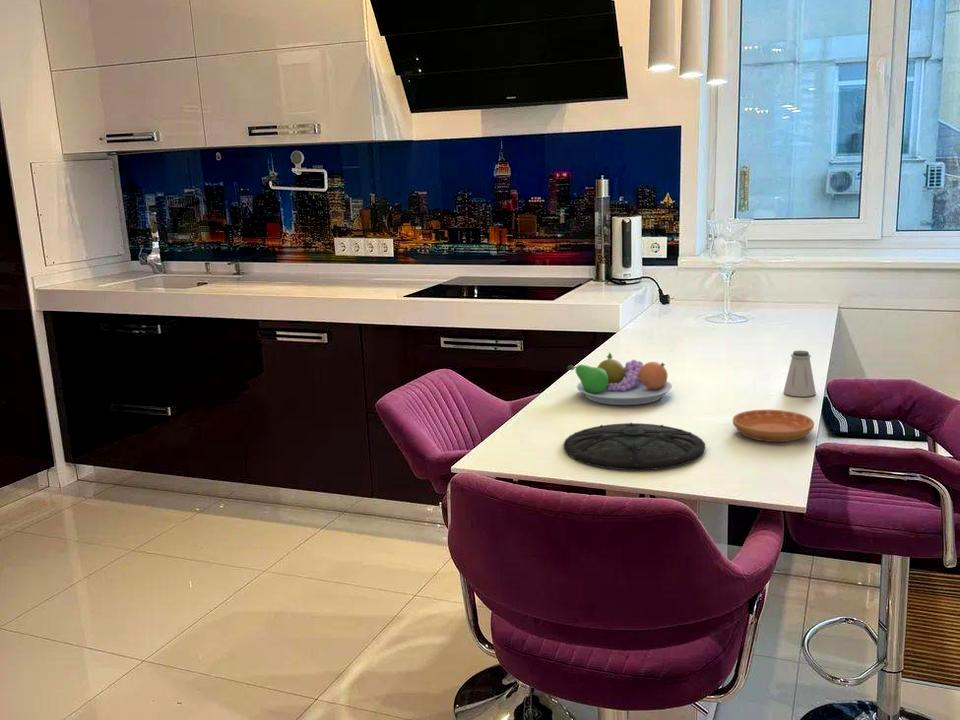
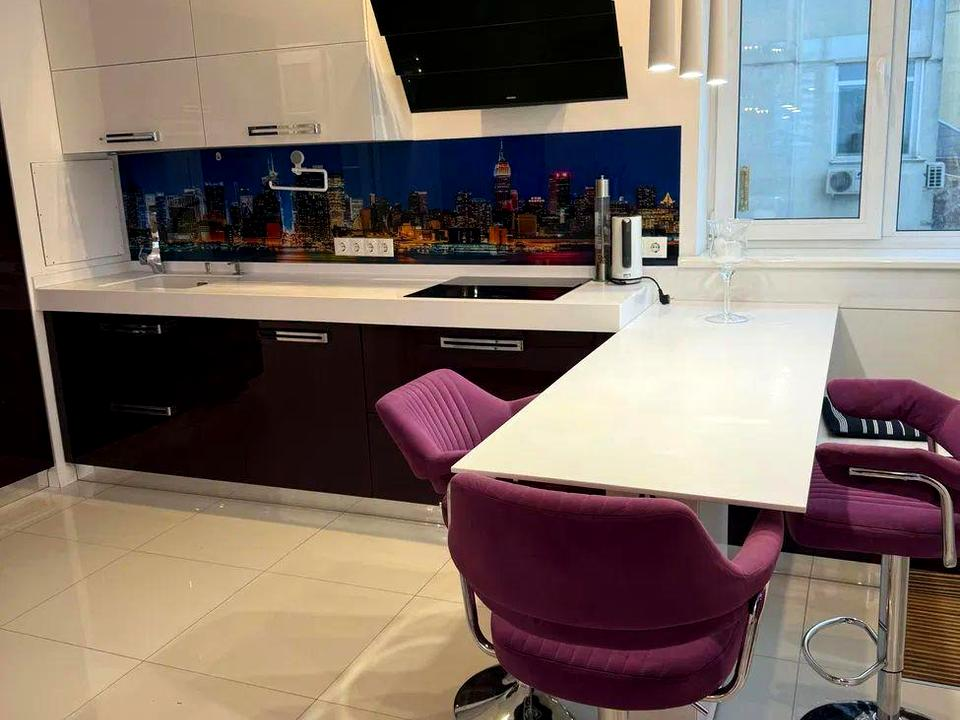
- saucer (772, 426)
- plate (633, 437)
- fruit bowl (620, 376)
- saltshaker (800, 372)
